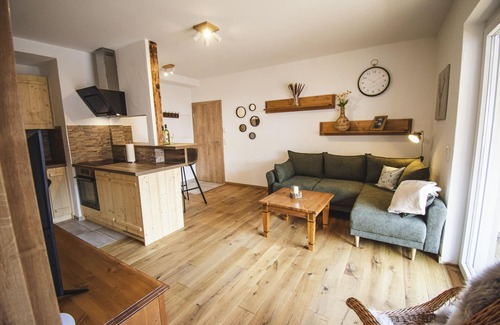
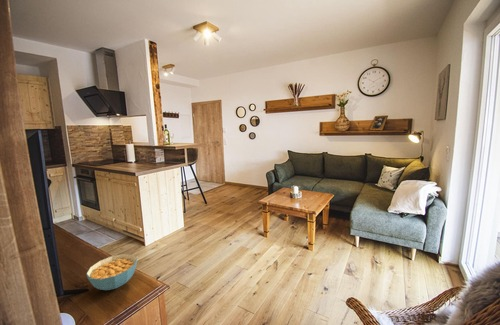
+ cereal bowl (114, 275)
